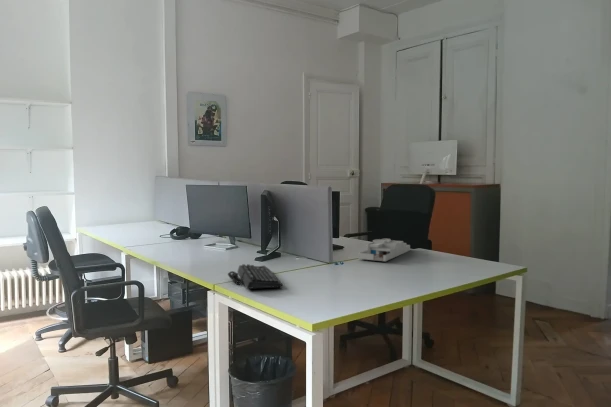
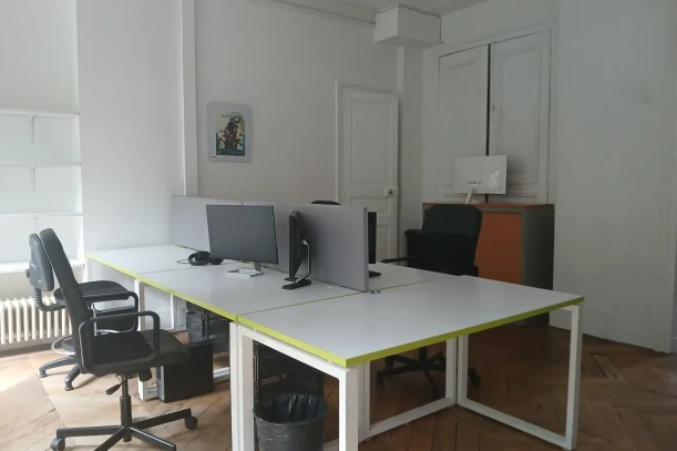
- desk organizer (385, 247)
- keyboard (252, 275)
